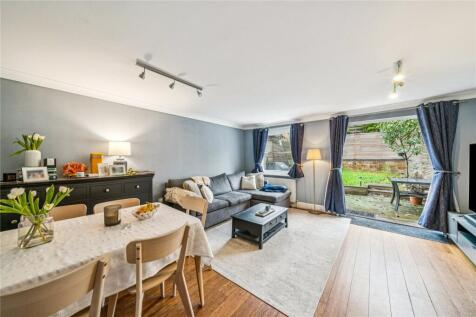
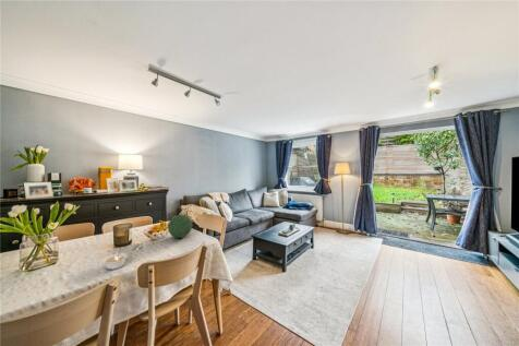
+ legume (114, 261)
+ decorative orb (180, 226)
